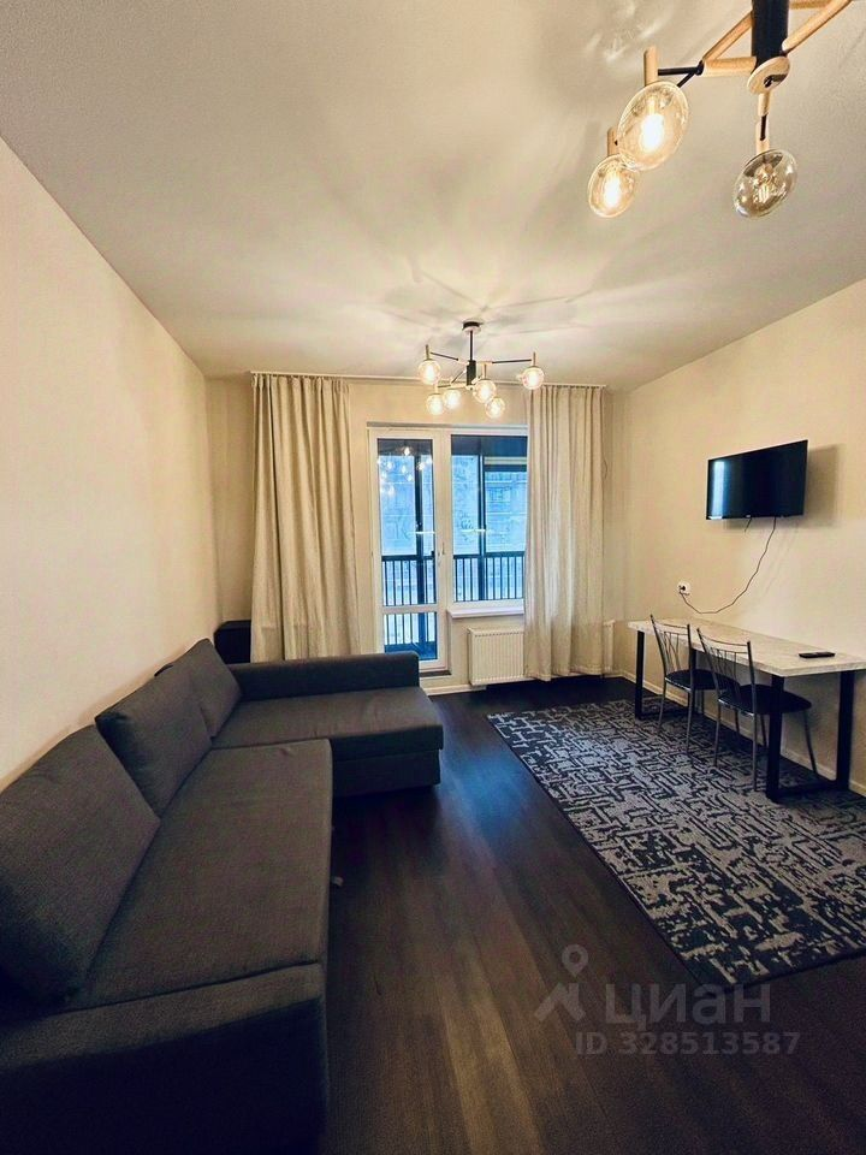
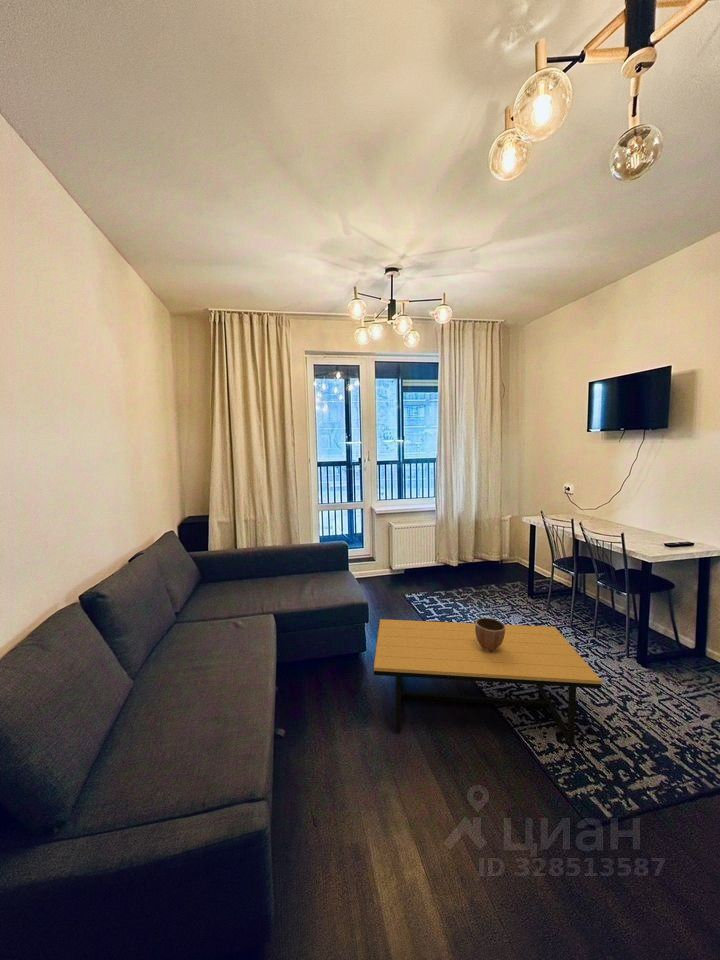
+ decorative bowl (489, 635)
+ coffee table (472, 673)
